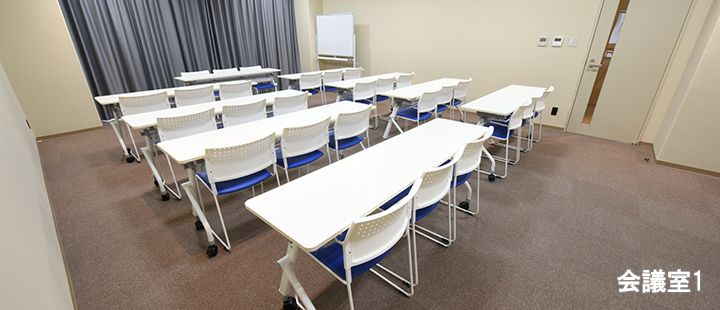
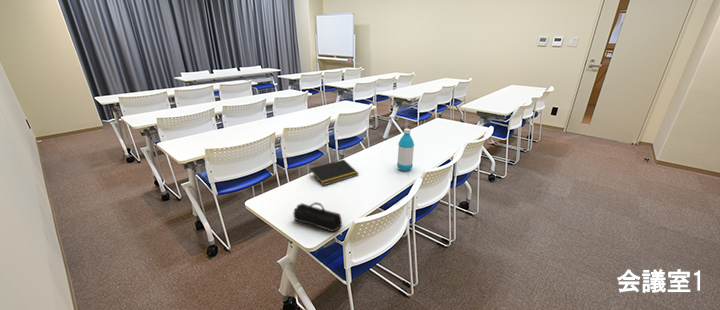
+ notepad (334, 171)
+ water bottle (405, 149)
+ pencil case (316, 213)
